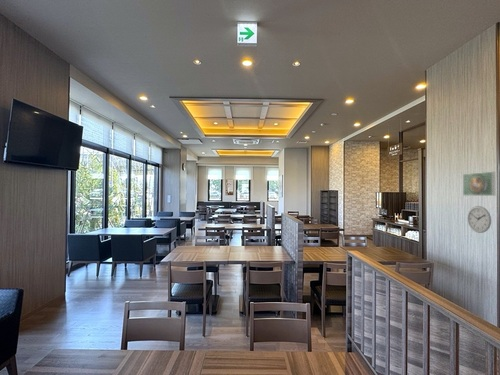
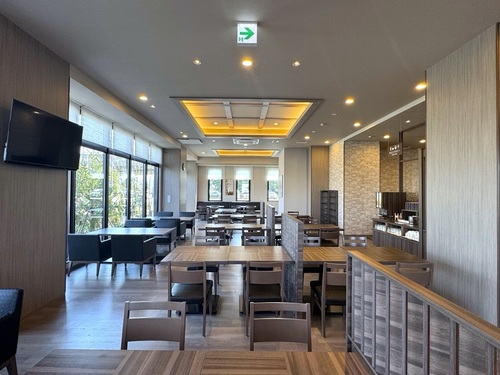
- wall clock (478, 219)
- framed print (478, 184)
